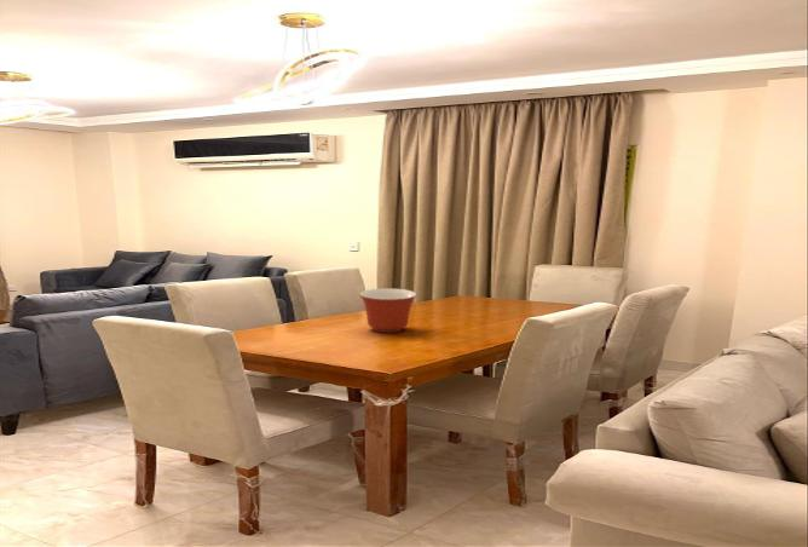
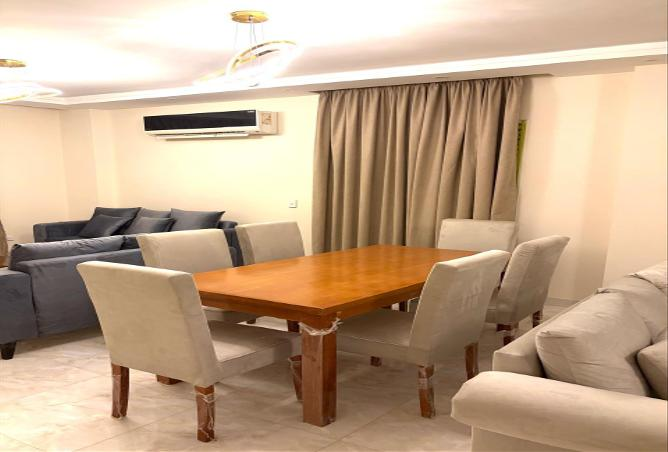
- mixing bowl (387, 311)
